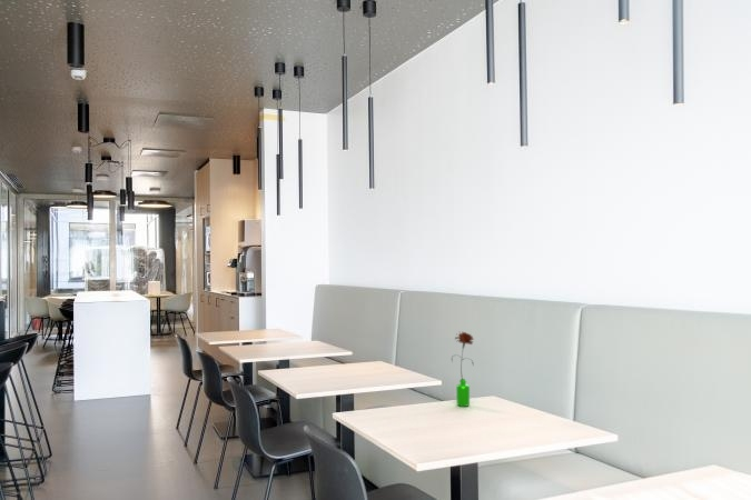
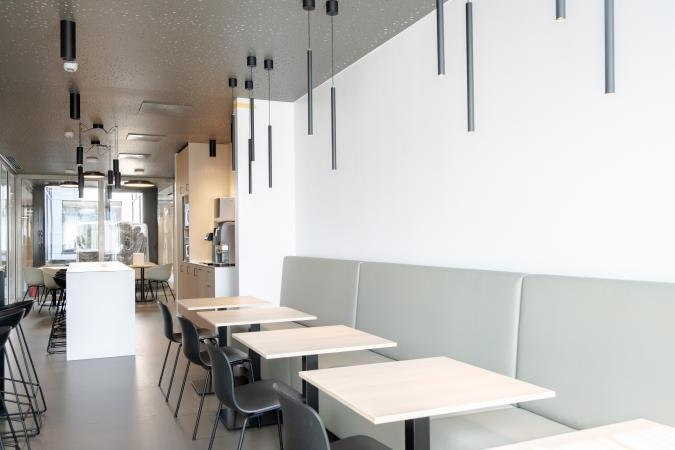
- flower (461, 368)
